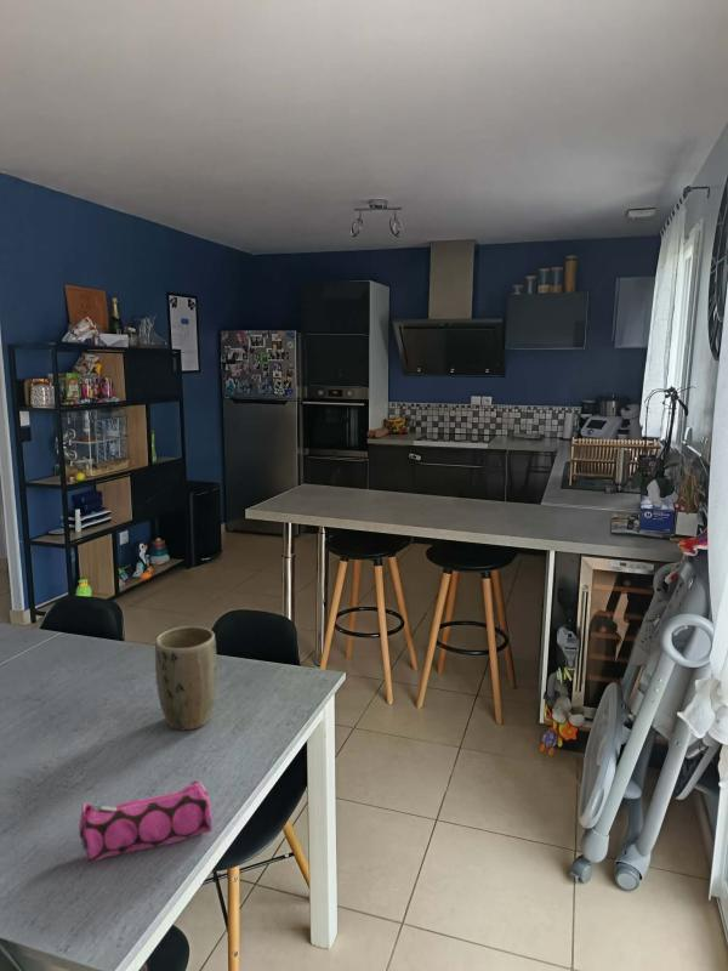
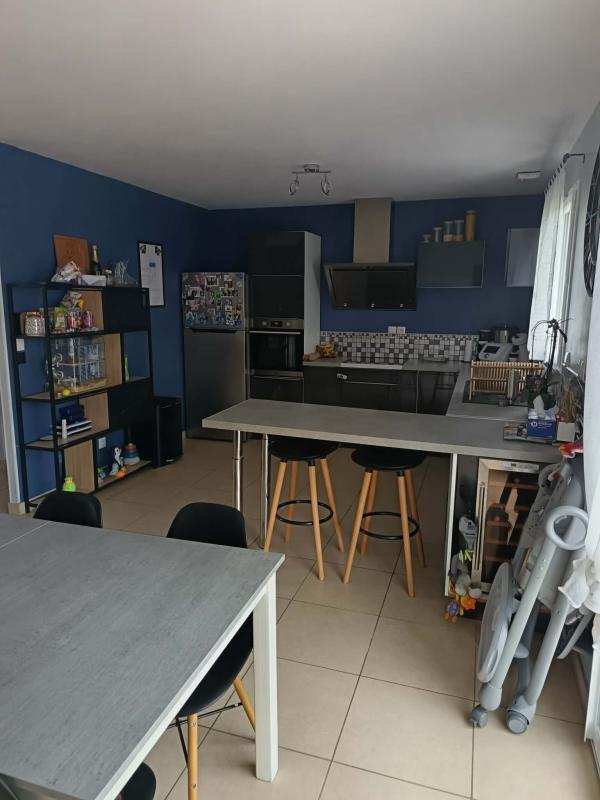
- pencil case (147, 817)
- plant pot (187, 678)
